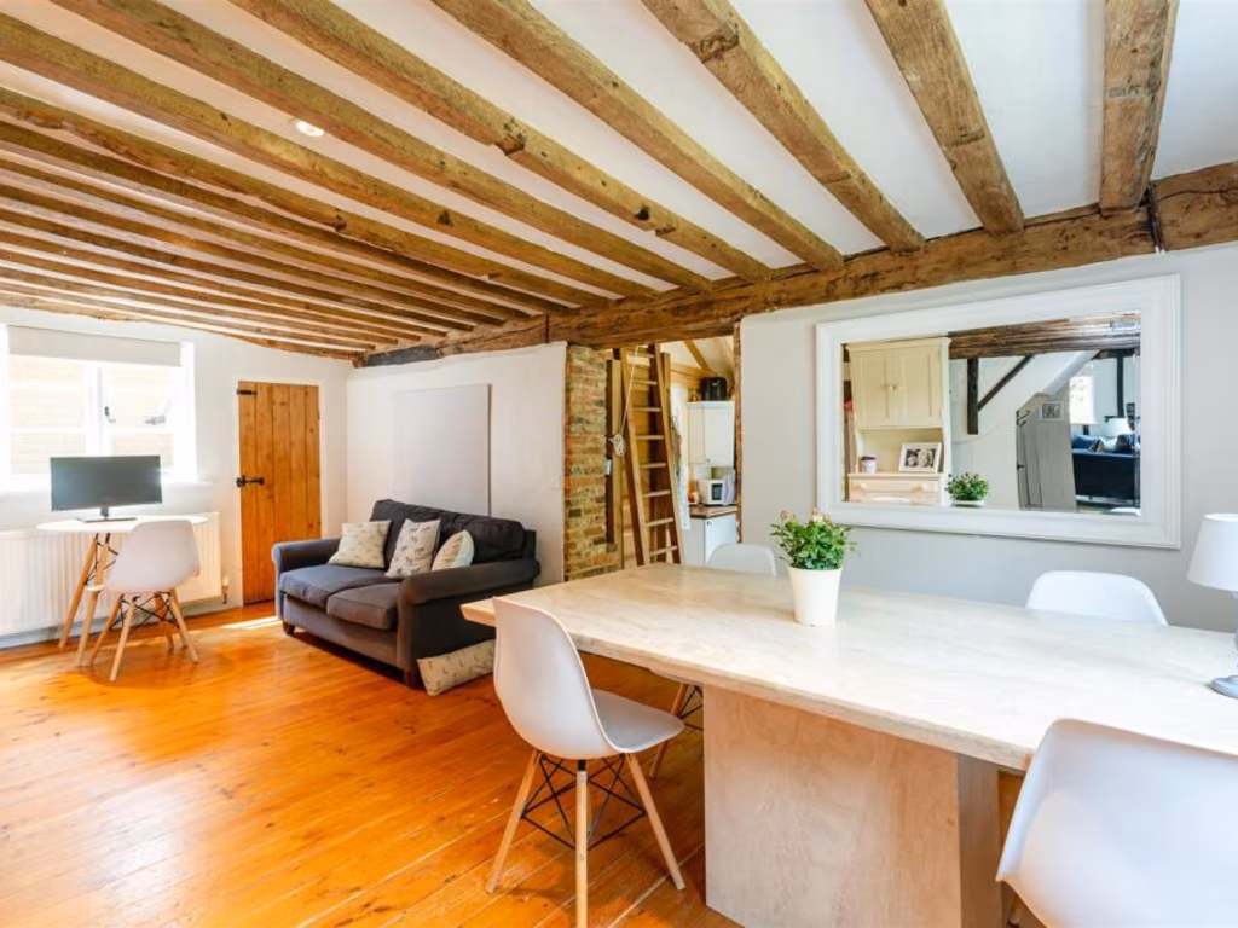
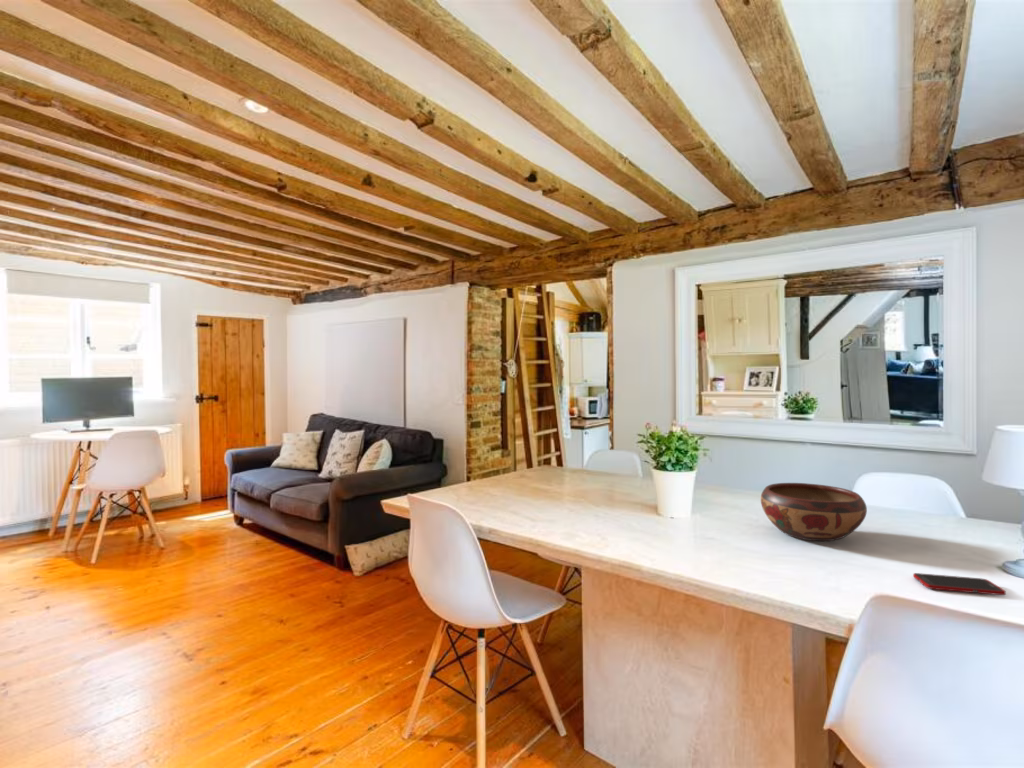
+ decorative bowl (811, 512)
+ cell phone (957, 583)
